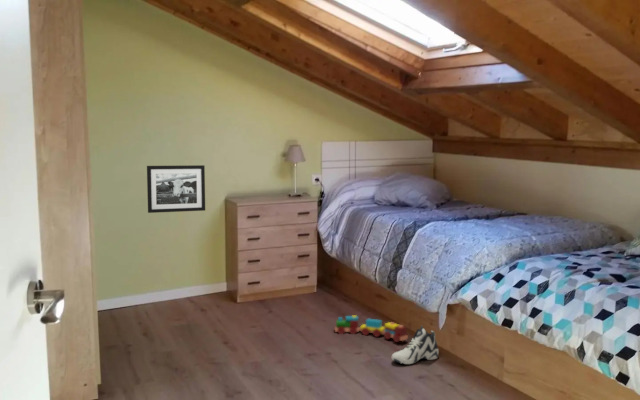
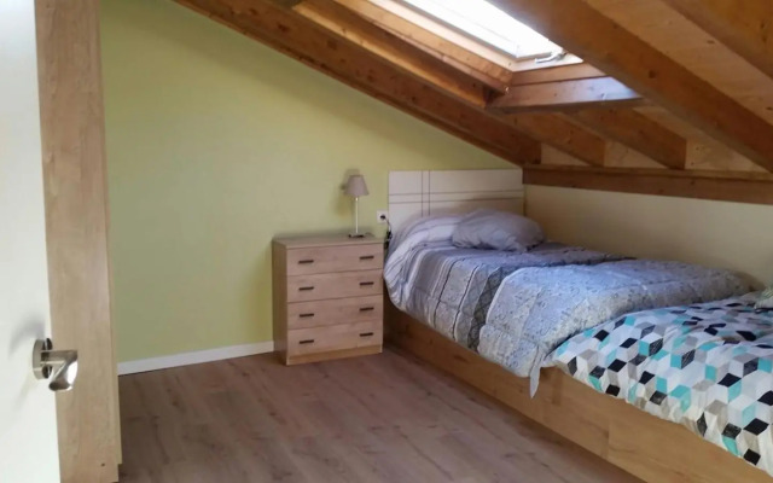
- picture frame (176, 188)
- sneaker (415, 343)
- toy train (369, 327)
